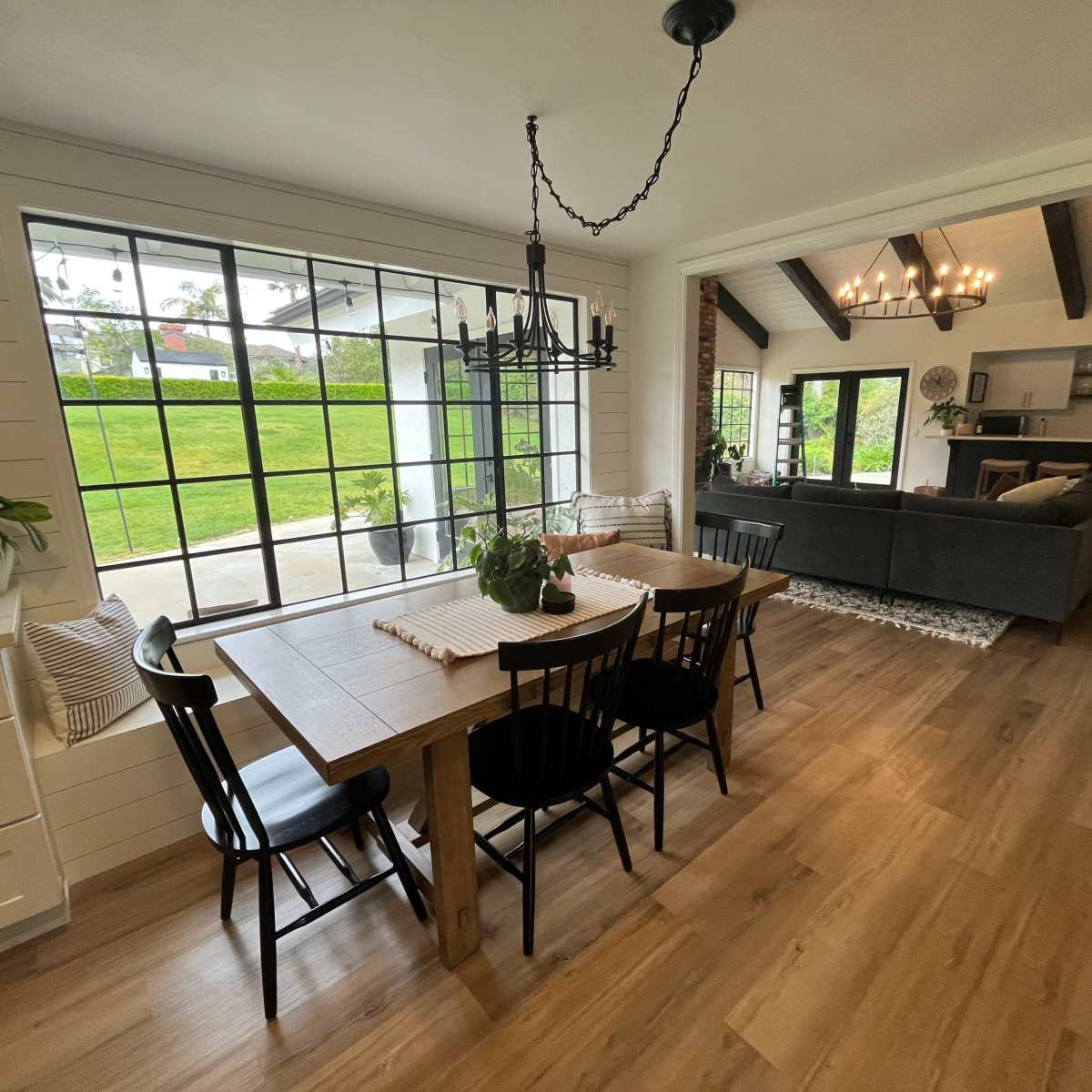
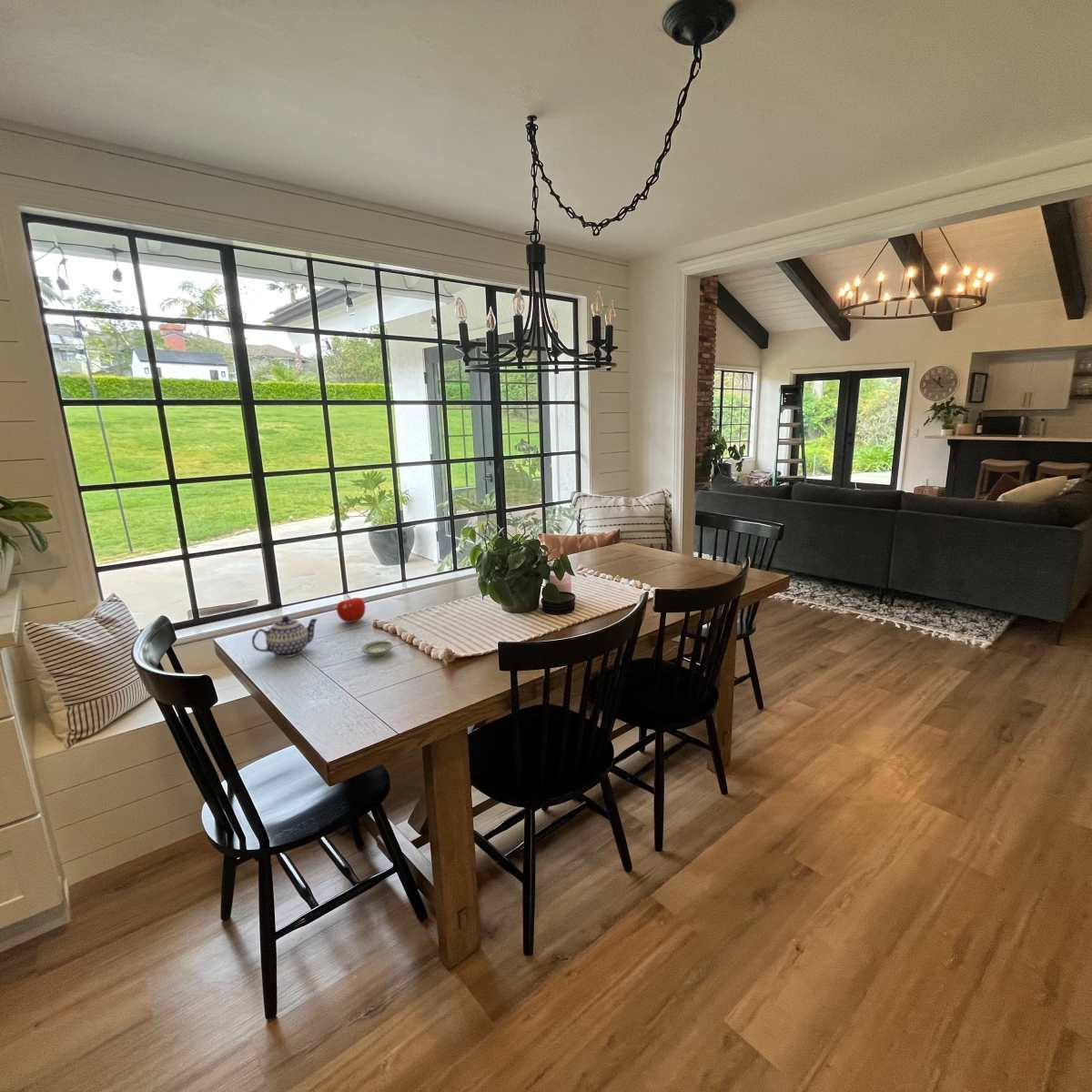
+ fruit (350, 608)
+ teapot (286, 634)
+ saucer (377, 649)
